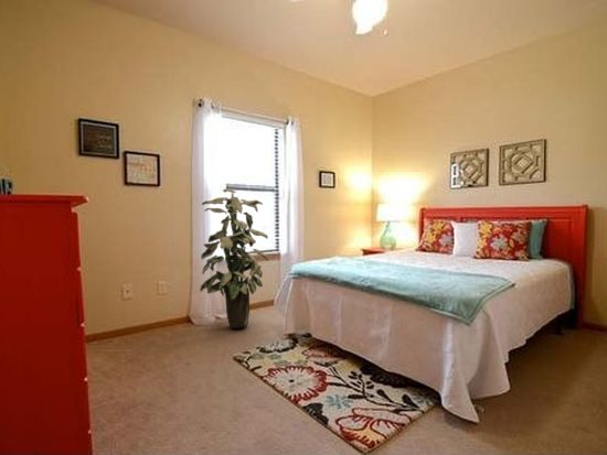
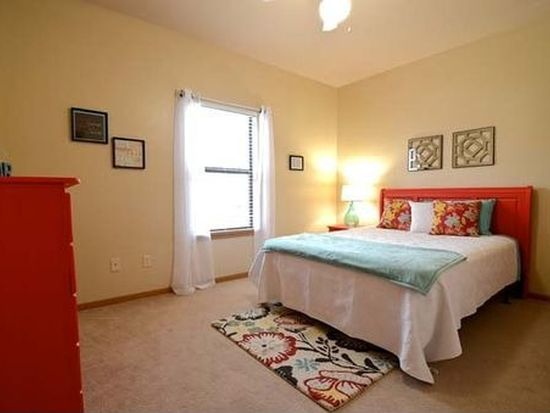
- indoor plant (232, 258)
